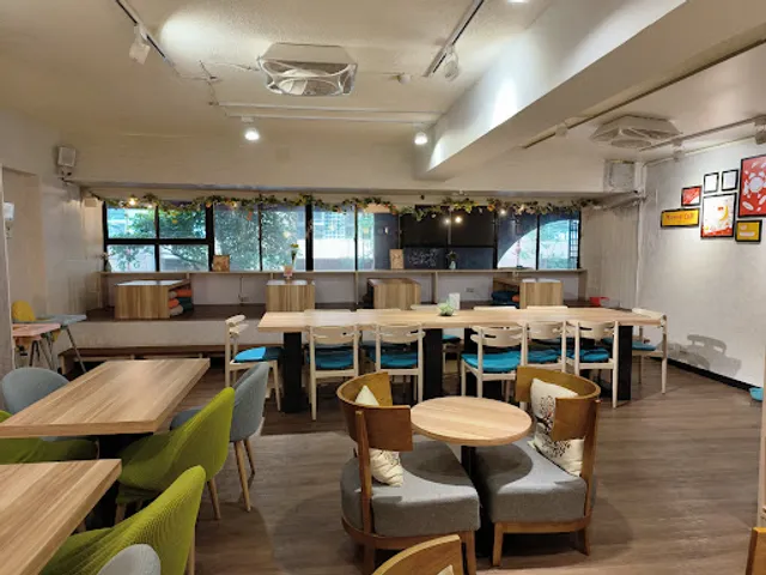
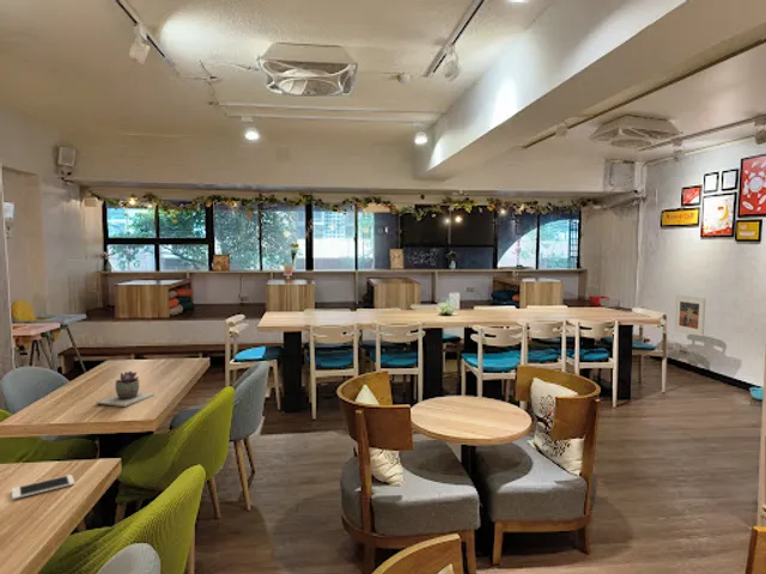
+ succulent plant (126, 385)
+ cell phone (43, 486)
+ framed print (688, 315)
